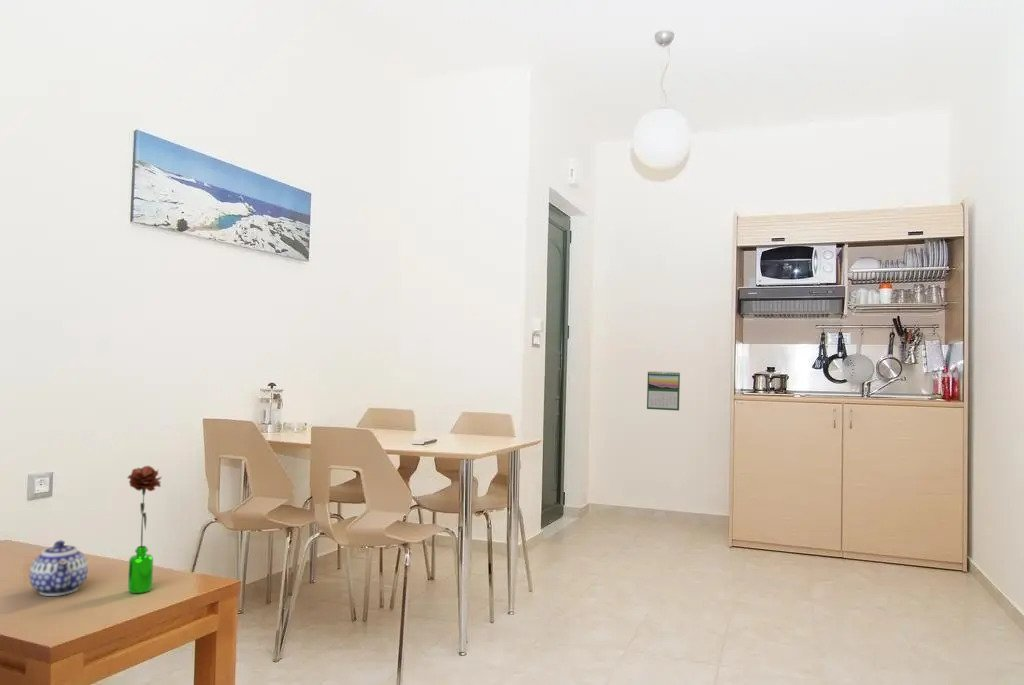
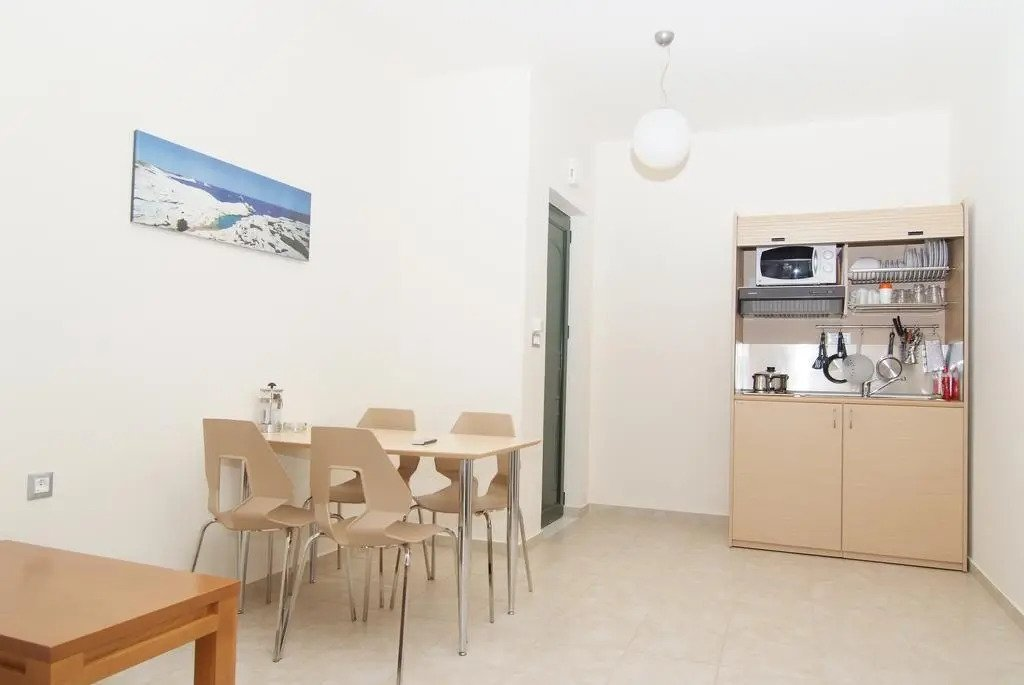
- flower (141, 528)
- teapot (59, 565)
- calendar (663, 390)
